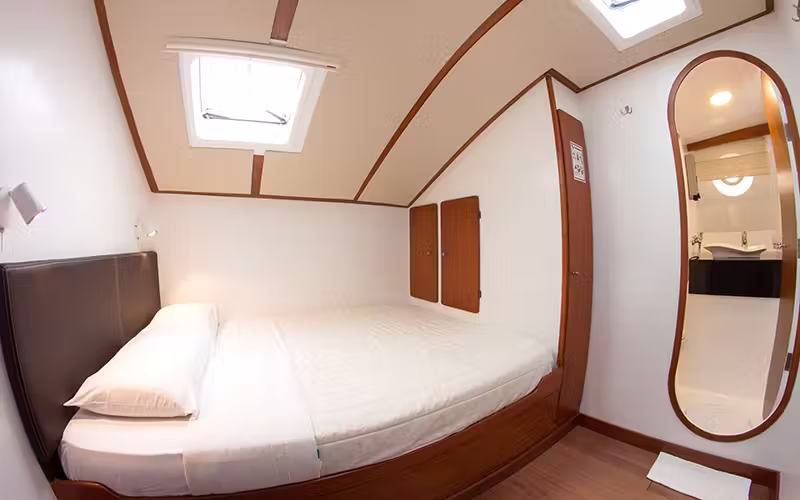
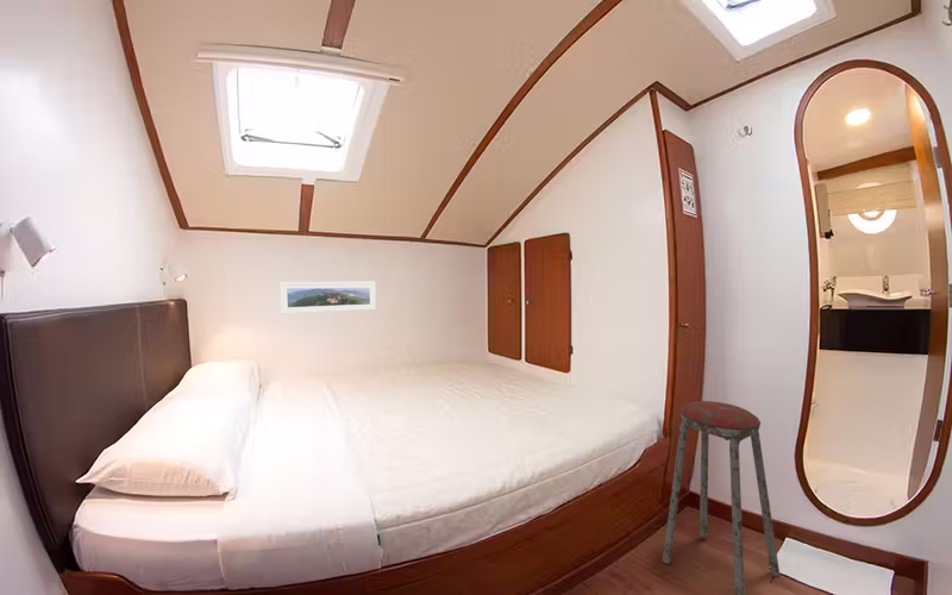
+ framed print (331, 296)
+ music stool (707, 488)
